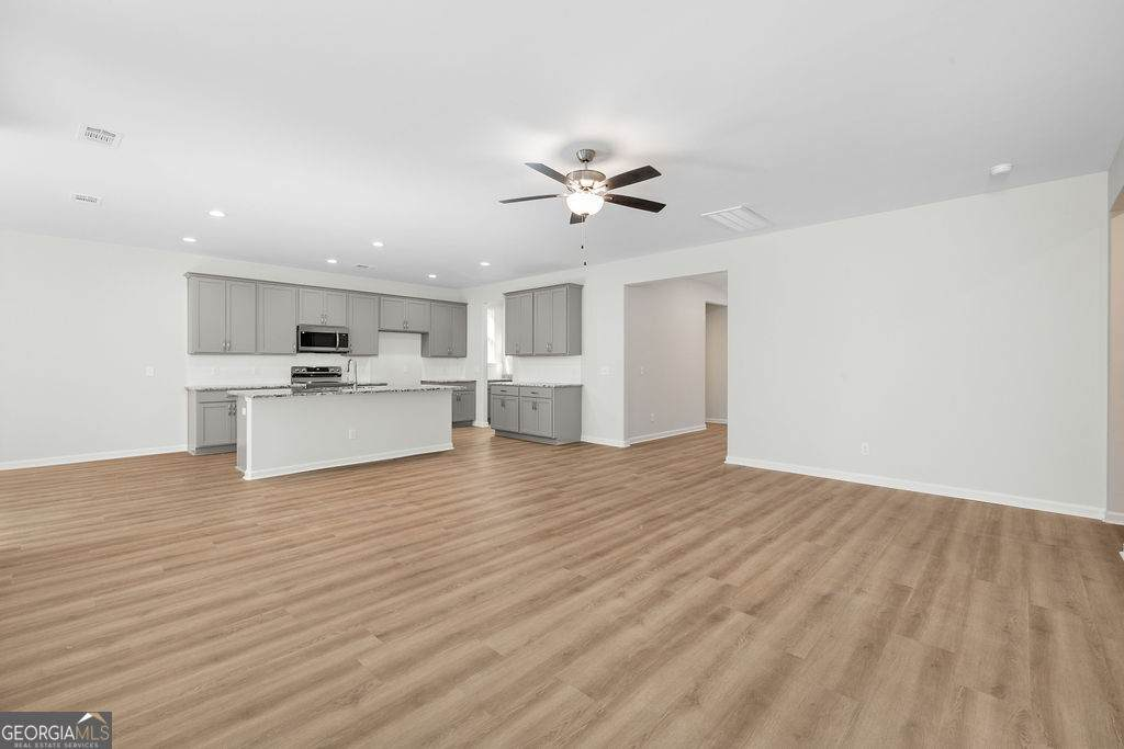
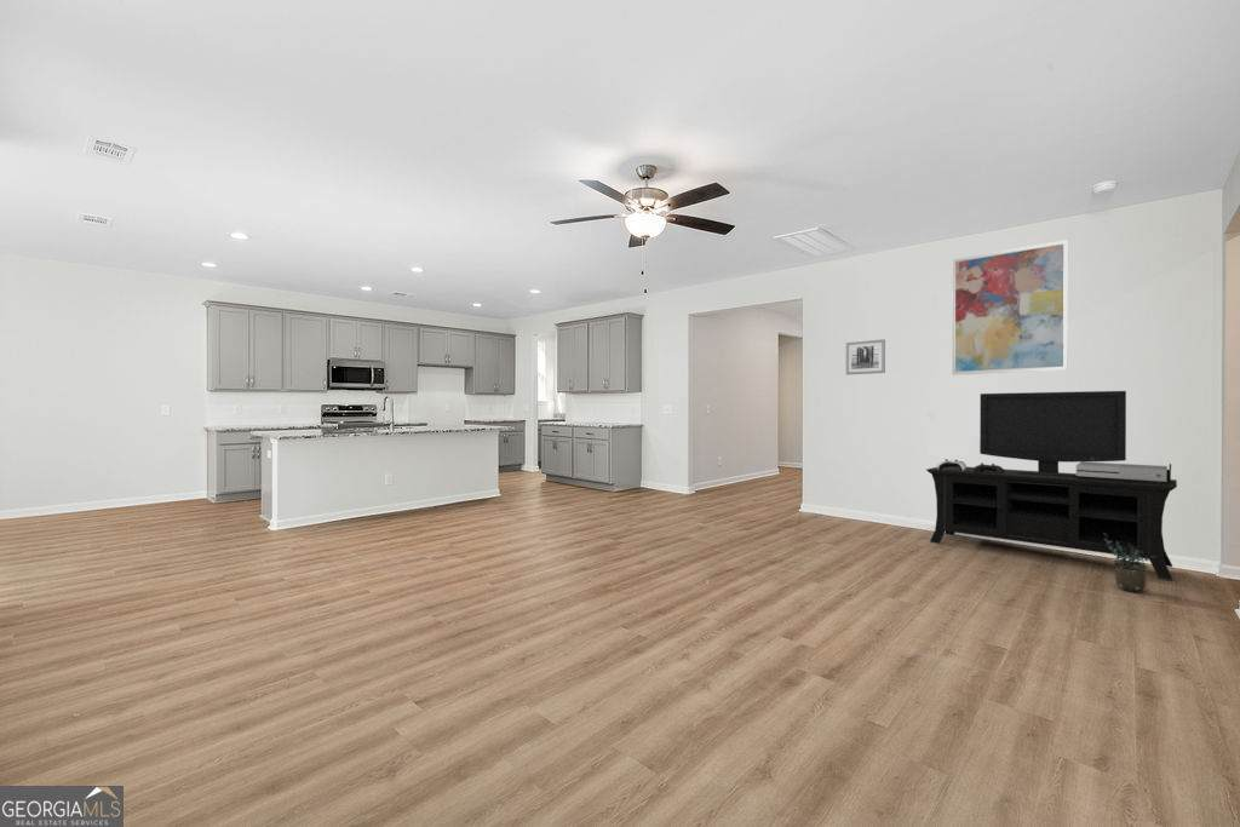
+ potted plant (1126, 562)
+ wall art (865, 357)
+ wall art (1006, 311)
+ media console (1040, 472)
